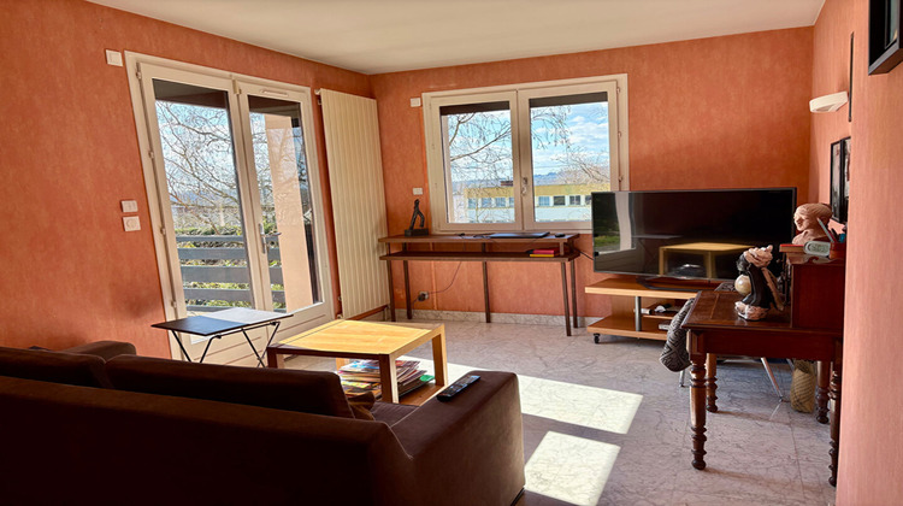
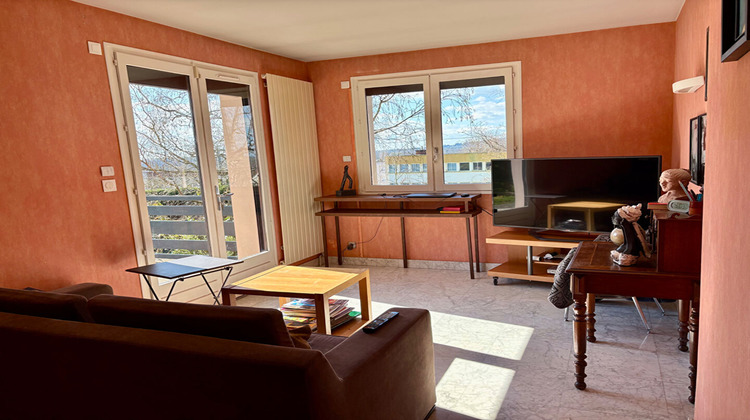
- woven basket (804, 373)
